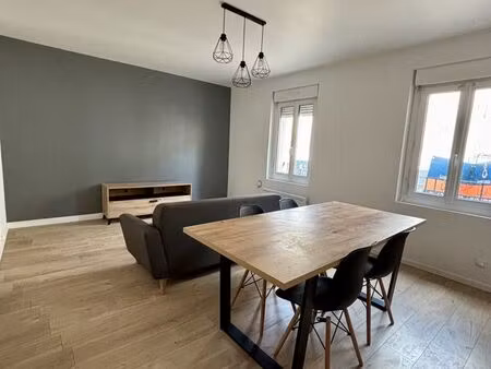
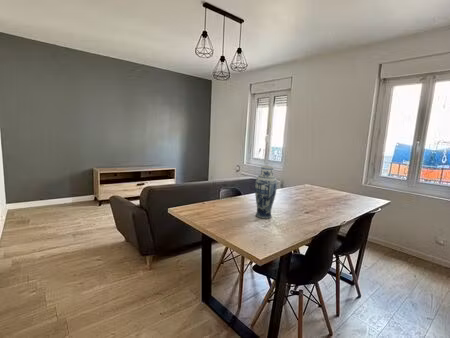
+ vase (265, 191)
